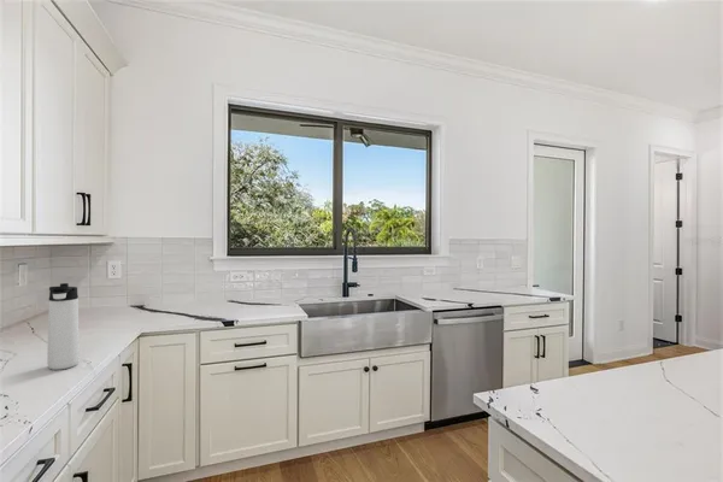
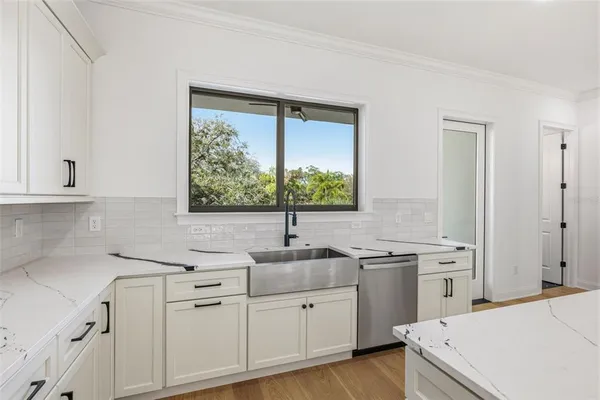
- thermos bottle (61, 325)
